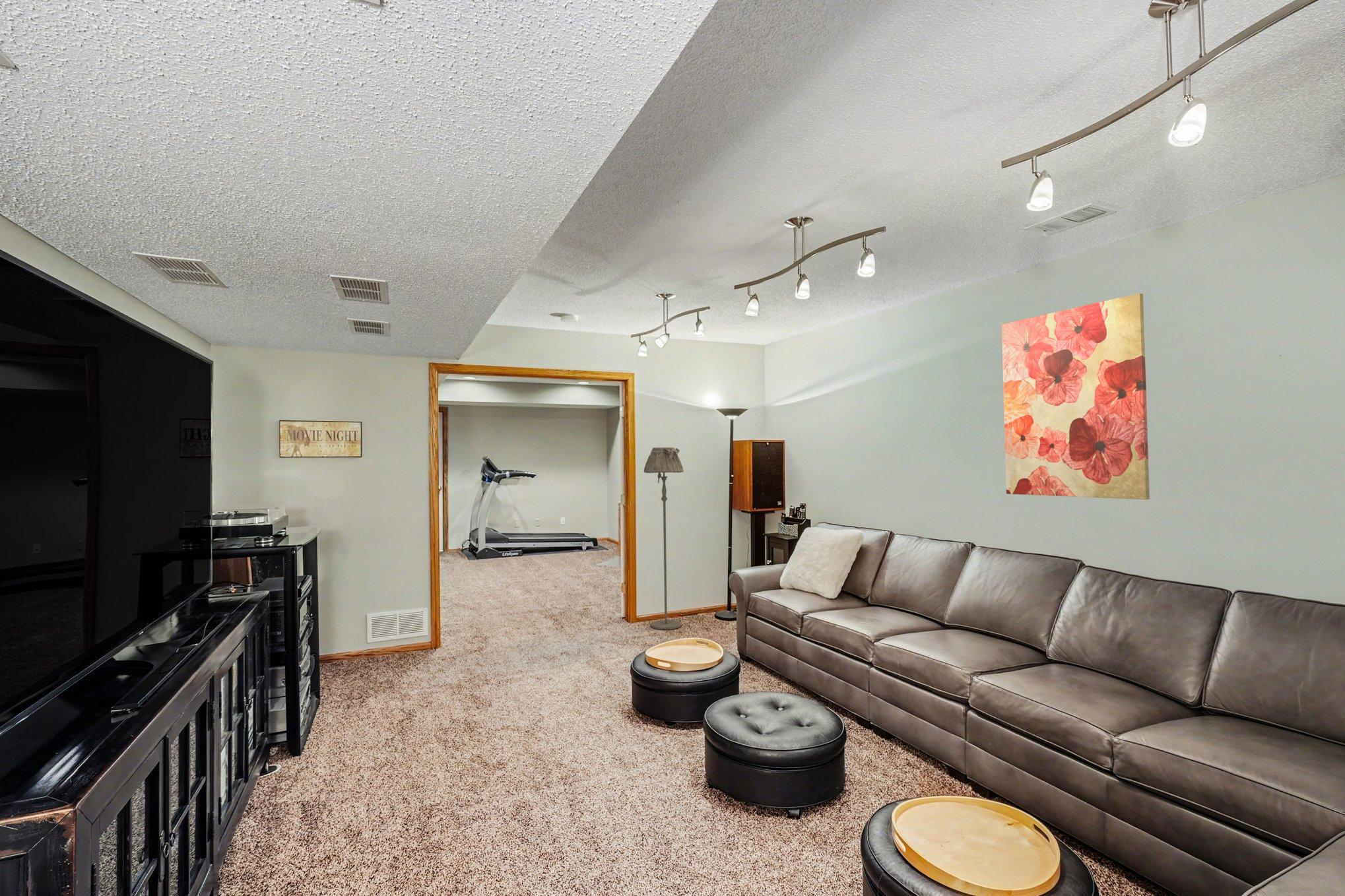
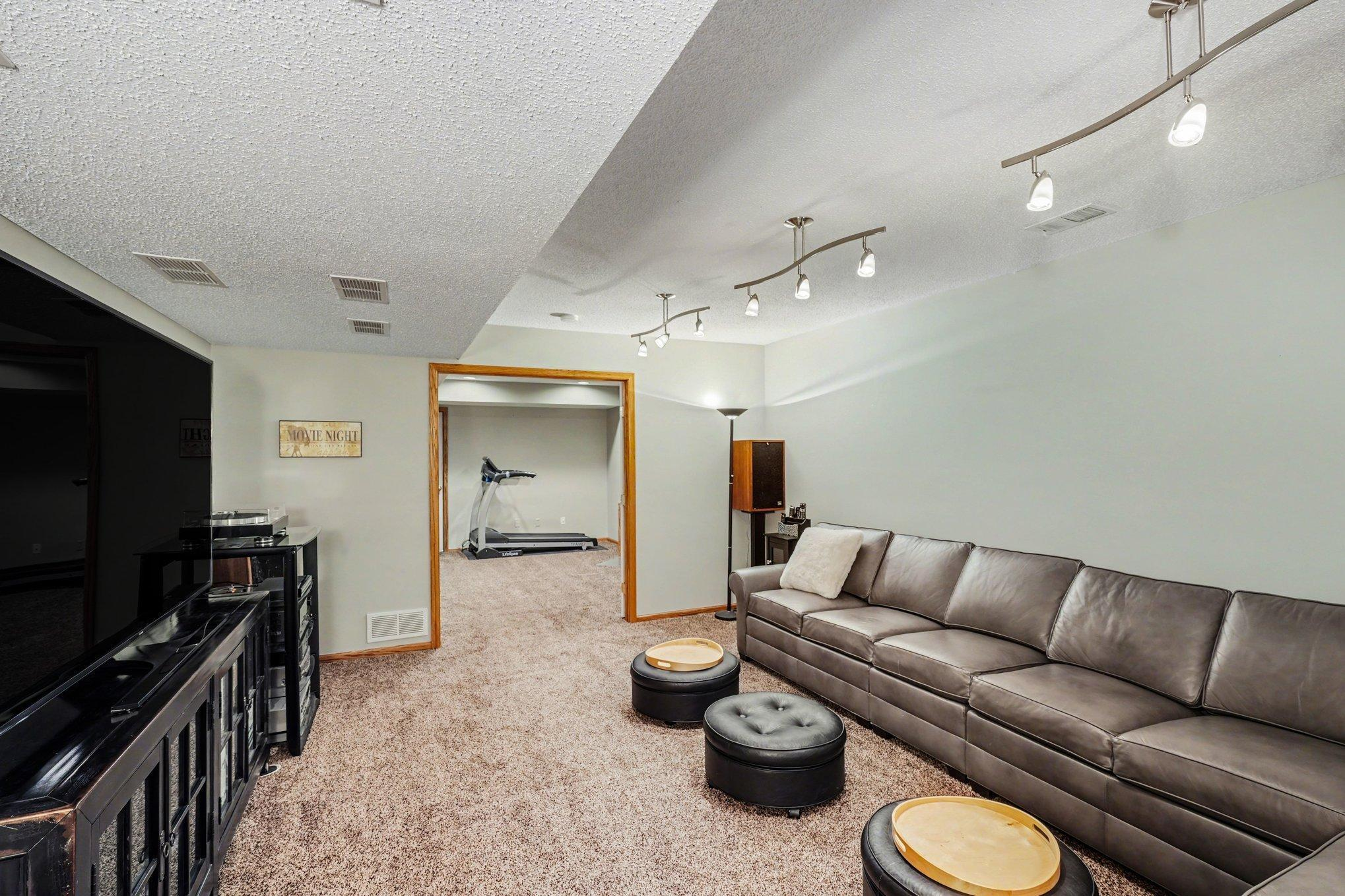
- wall art (1068, 402)
- floor lamp (664, 536)
